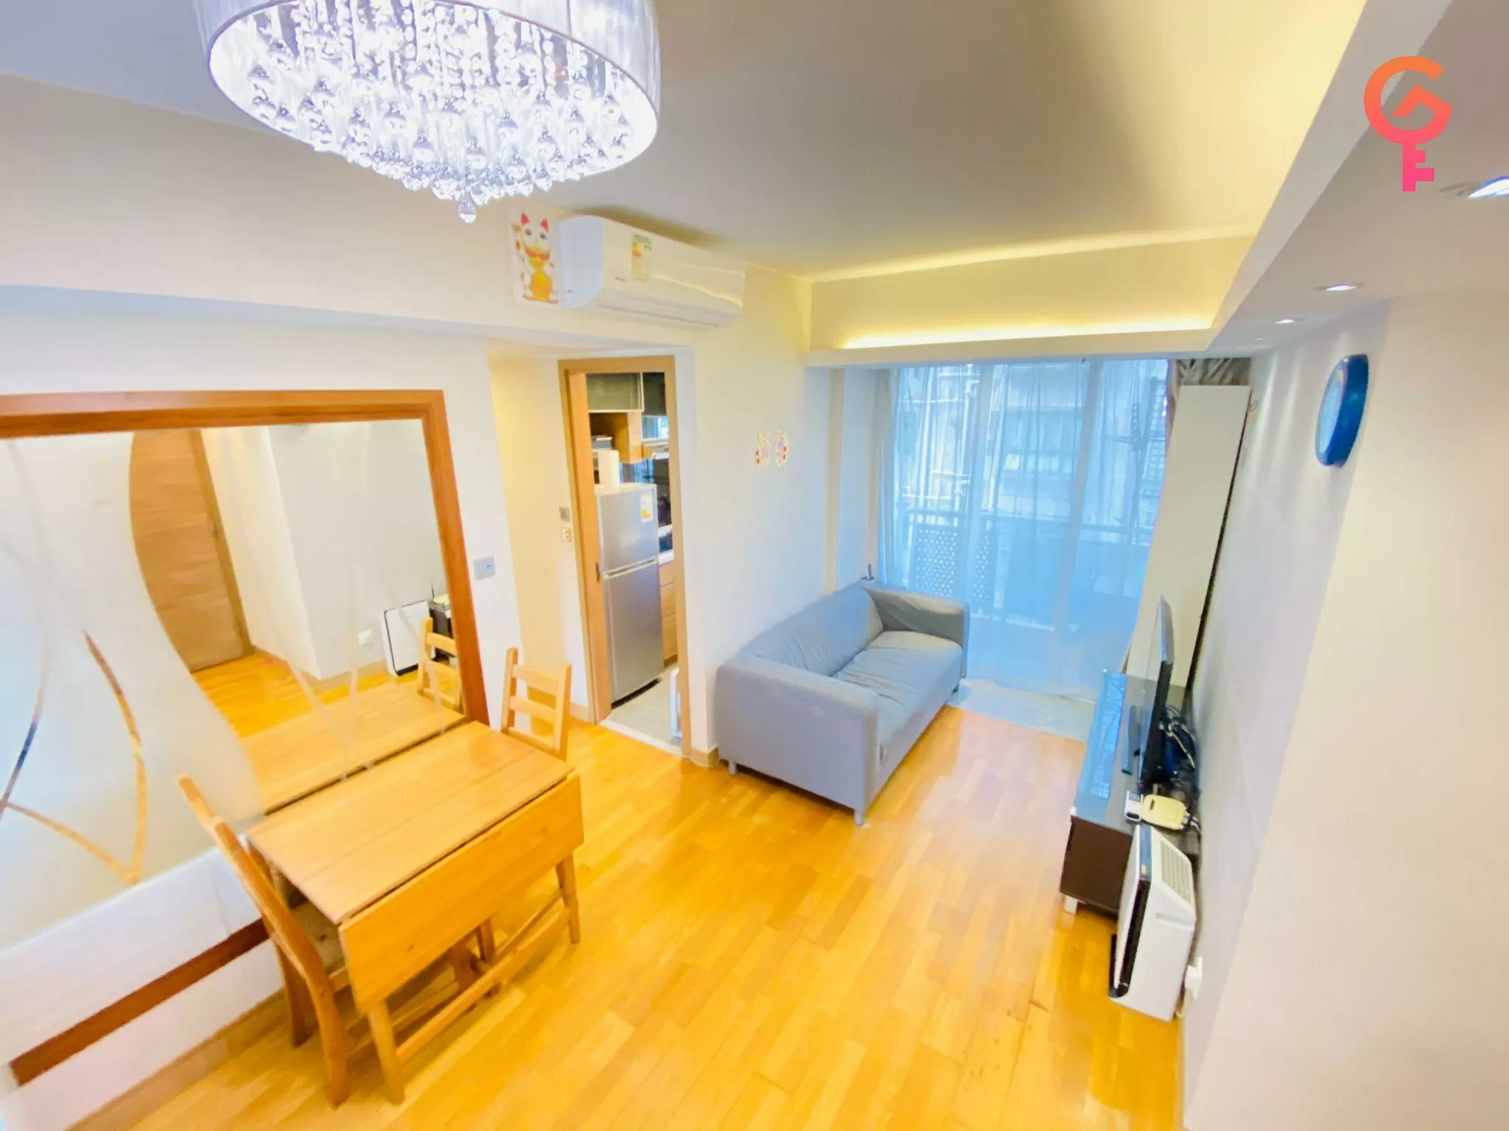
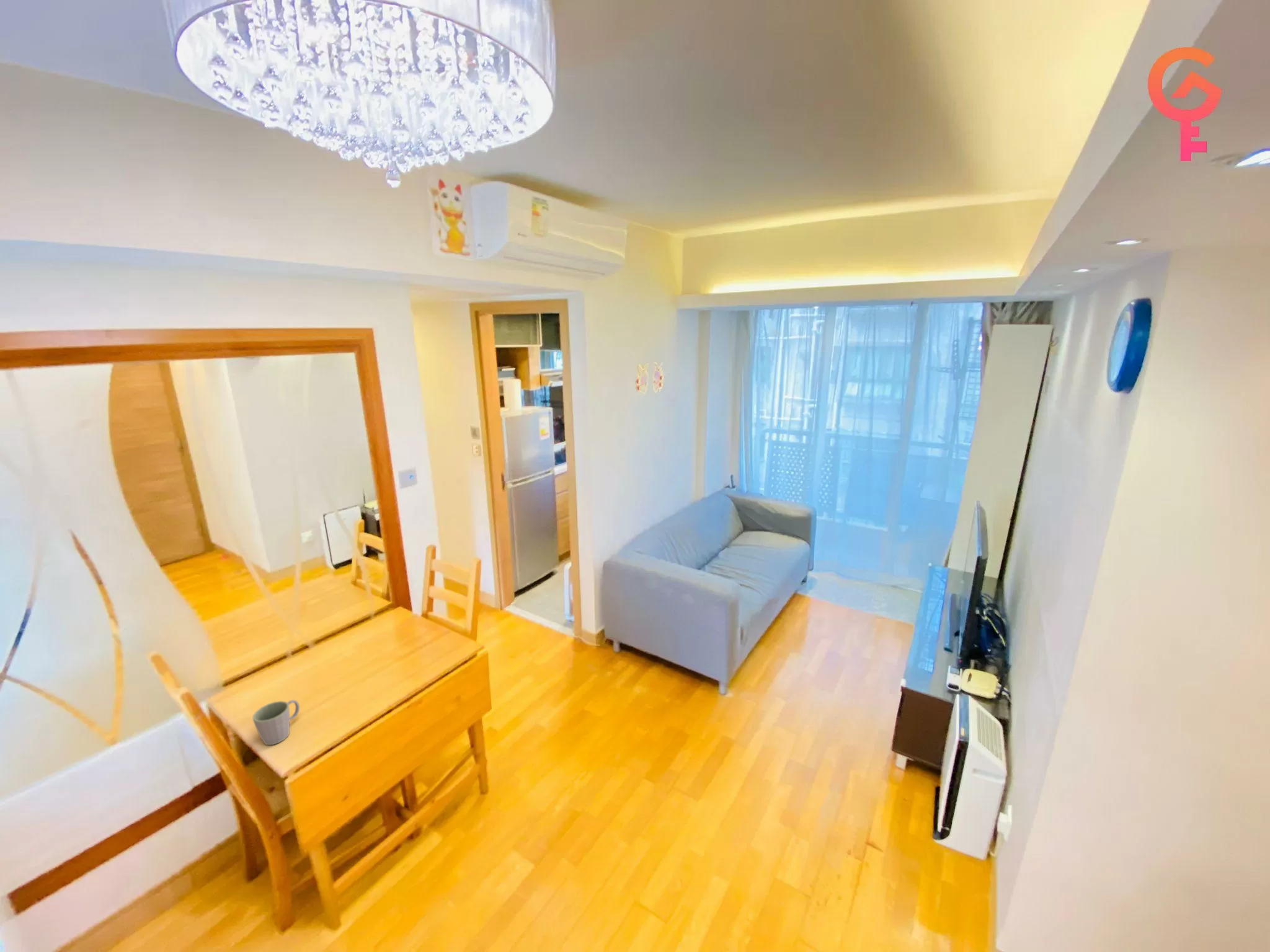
+ mug (279, 720)
